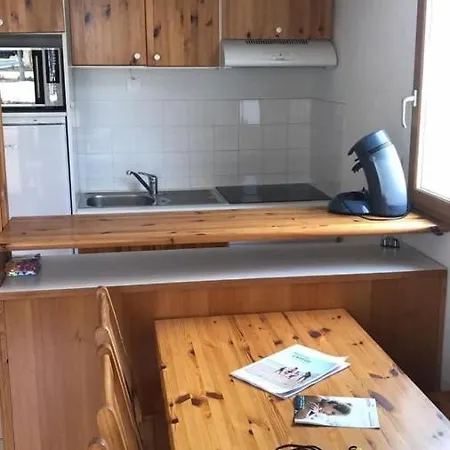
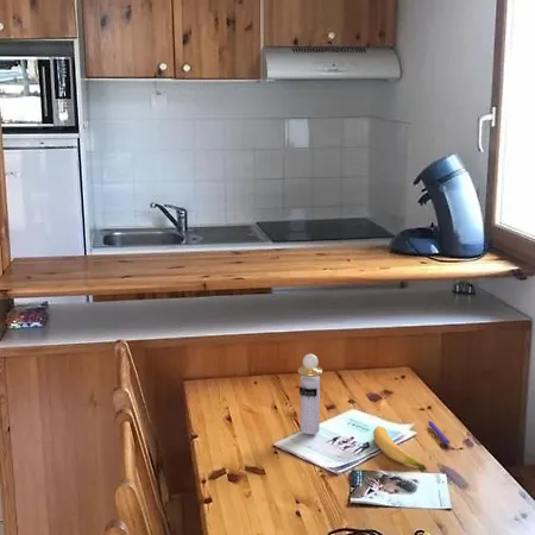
+ perfume bottle (309, 394)
+ pen (438, 432)
+ banana (394, 443)
